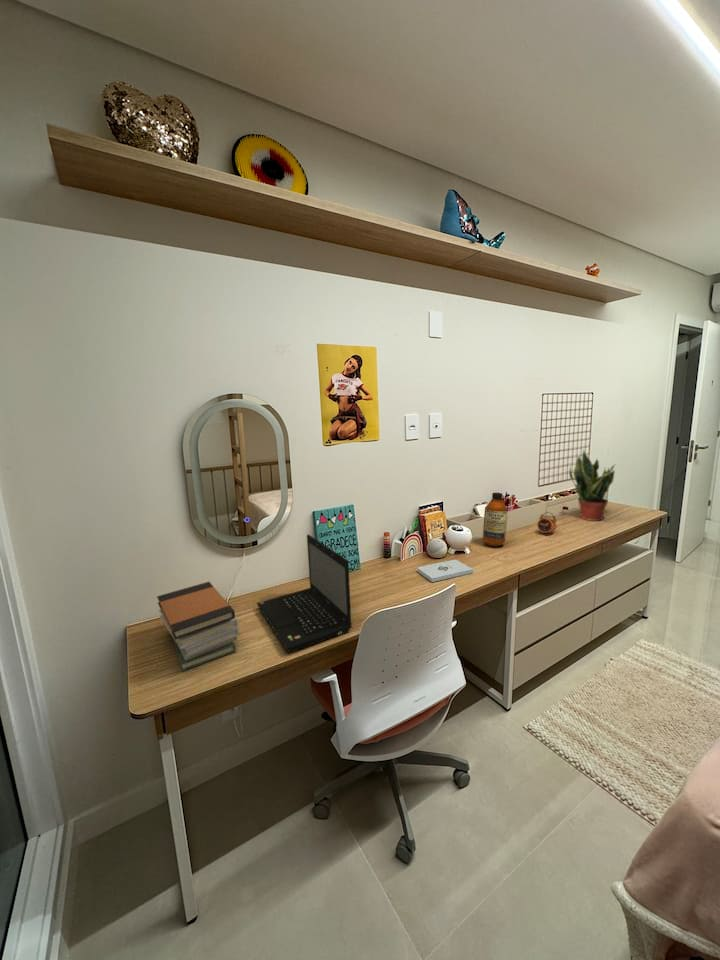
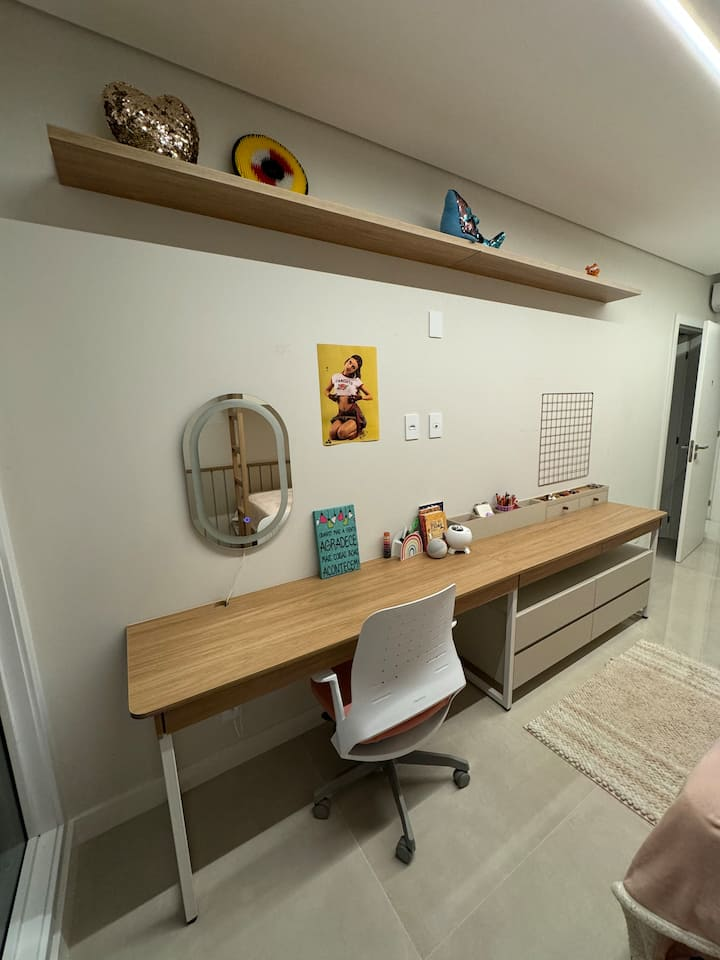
- laptop (301, 590)
- potted plant (598, 484)
- notepad (444, 570)
- book stack (197, 622)
- bottle (495, 519)
- alarm clock (547, 523)
